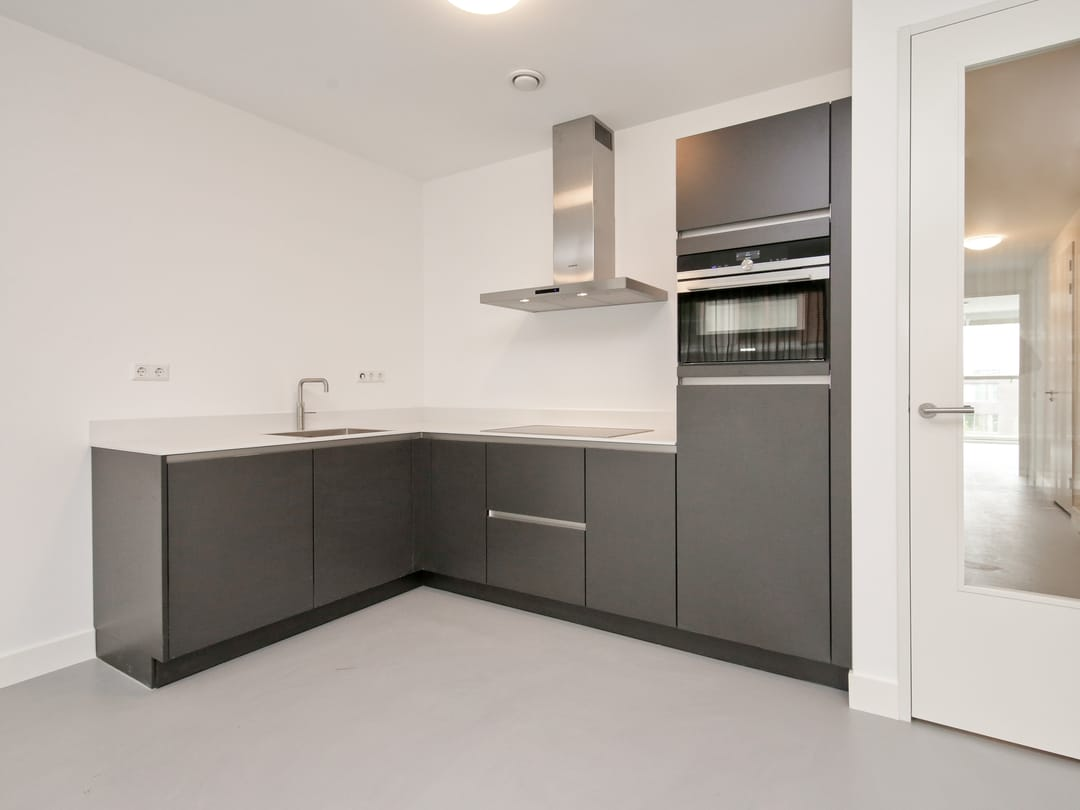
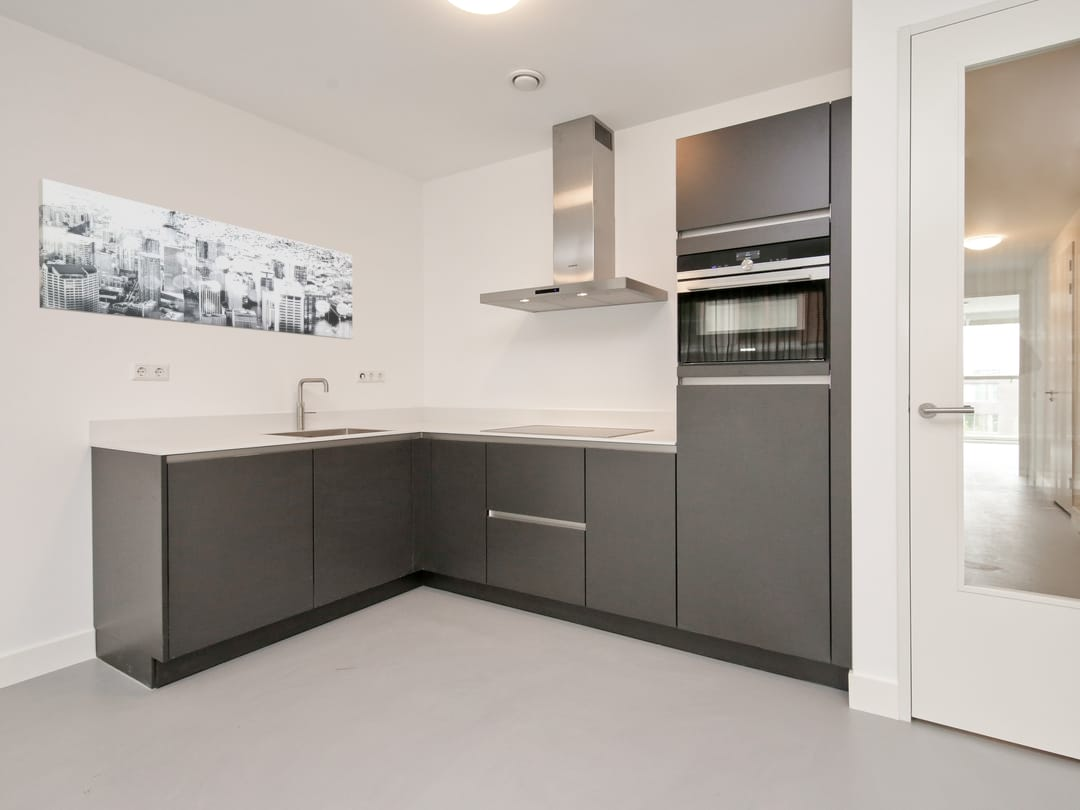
+ wall art (227, 275)
